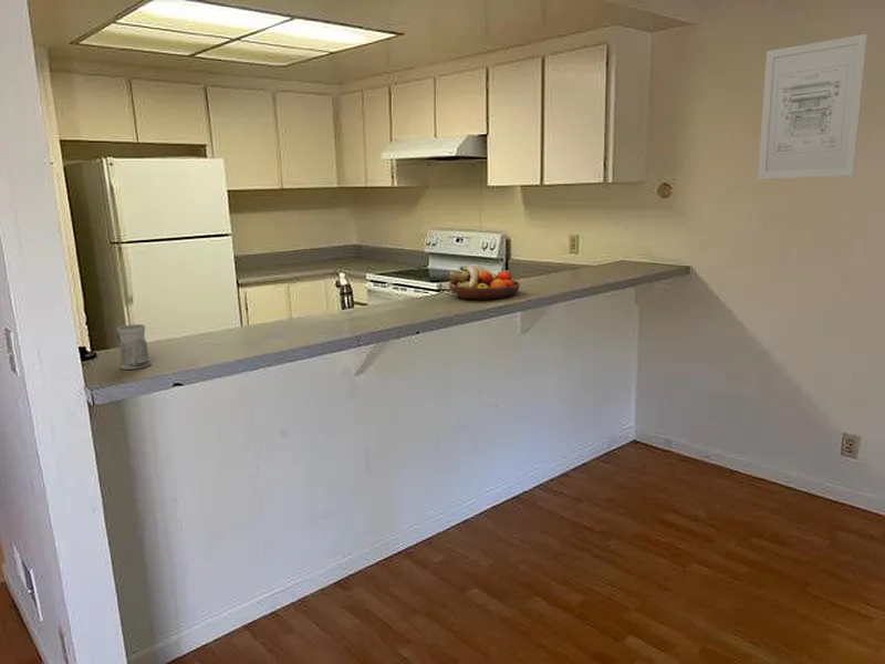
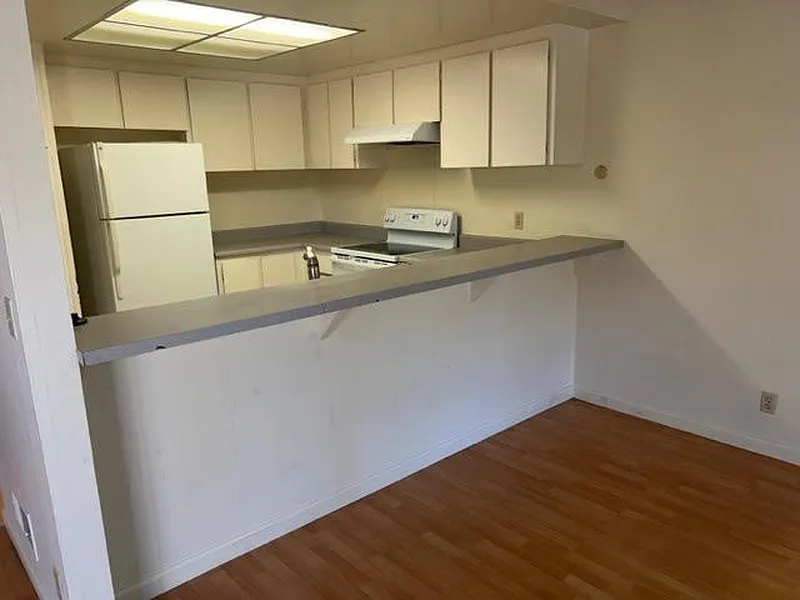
- mug (129, 345)
- fruit bowl (483, 280)
- wall art (809, 111)
